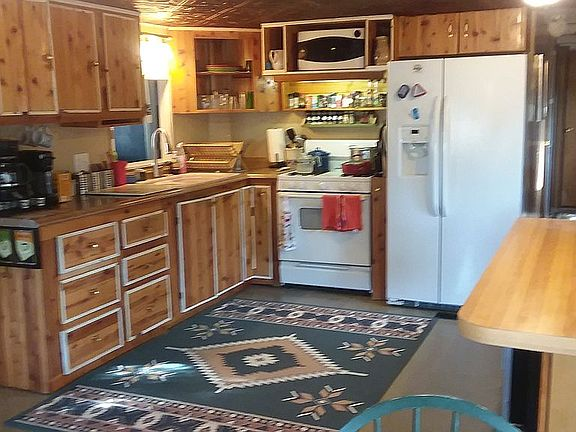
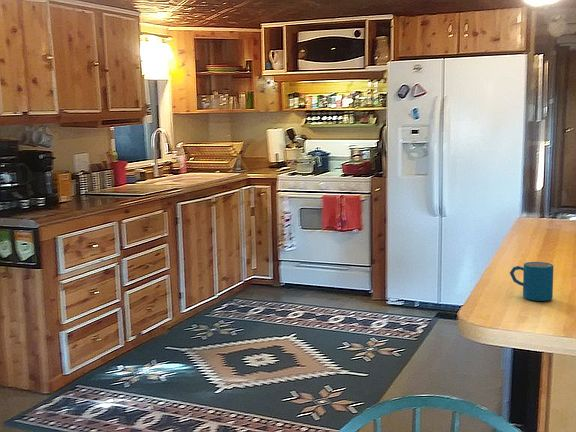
+ mug (530, 280)
